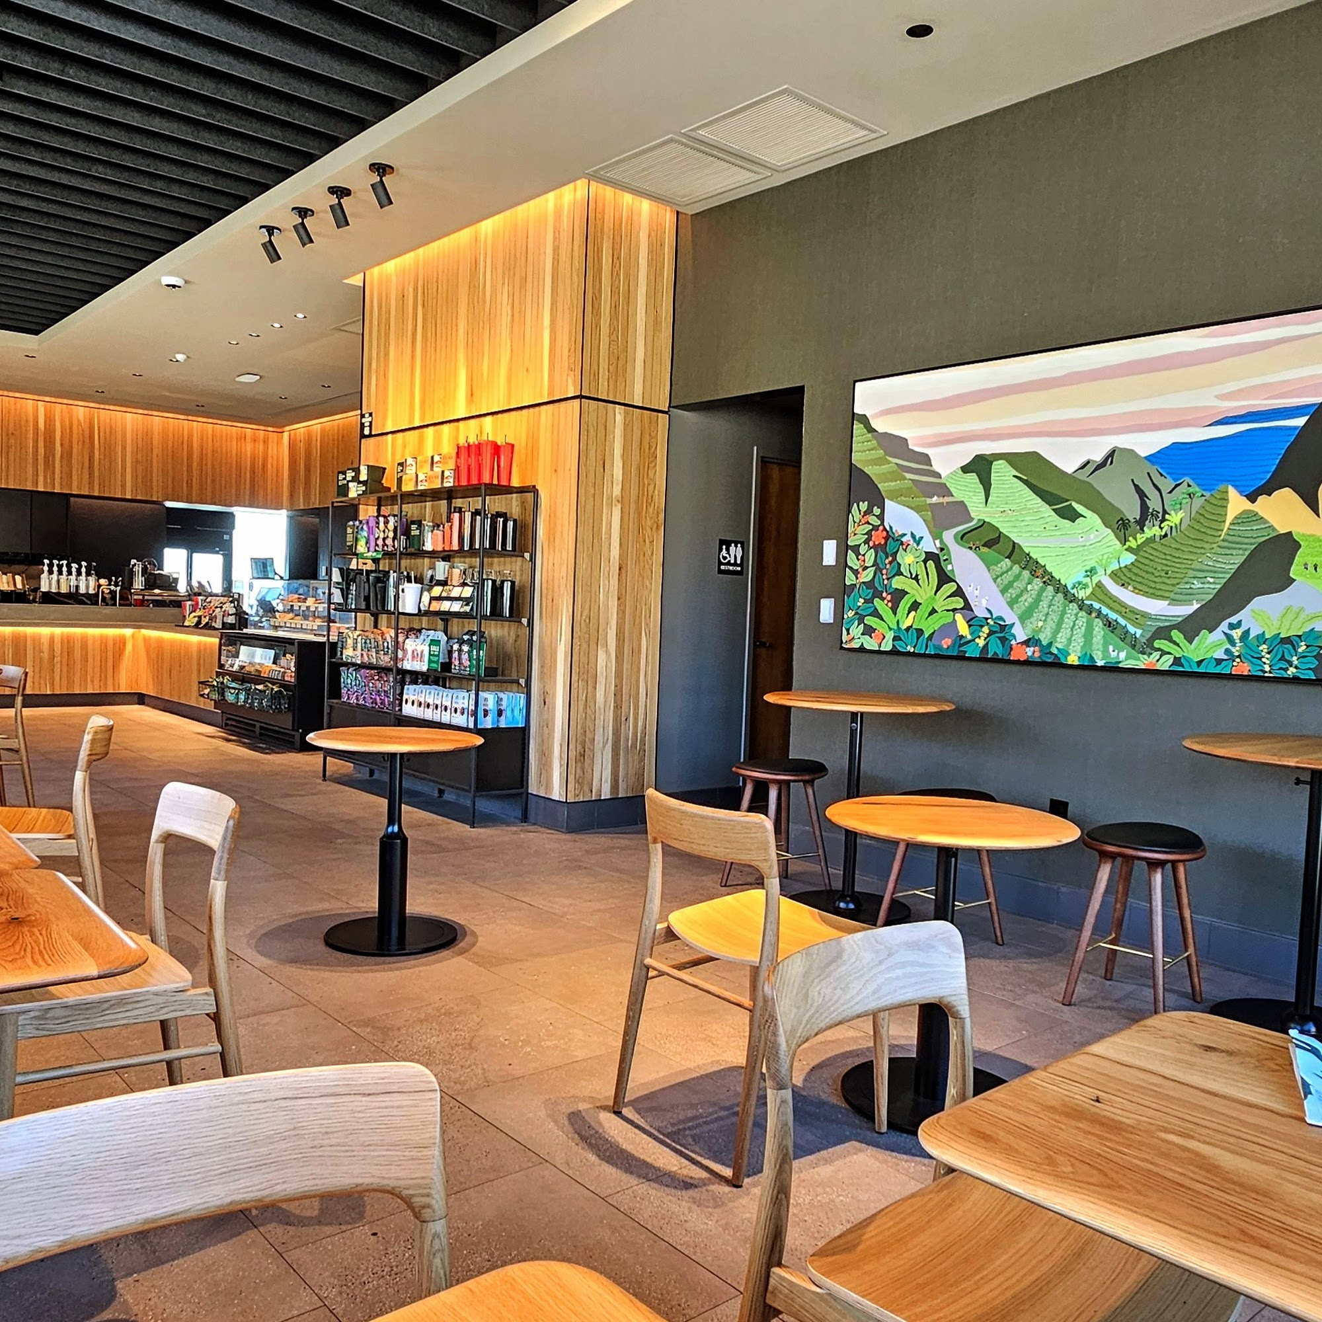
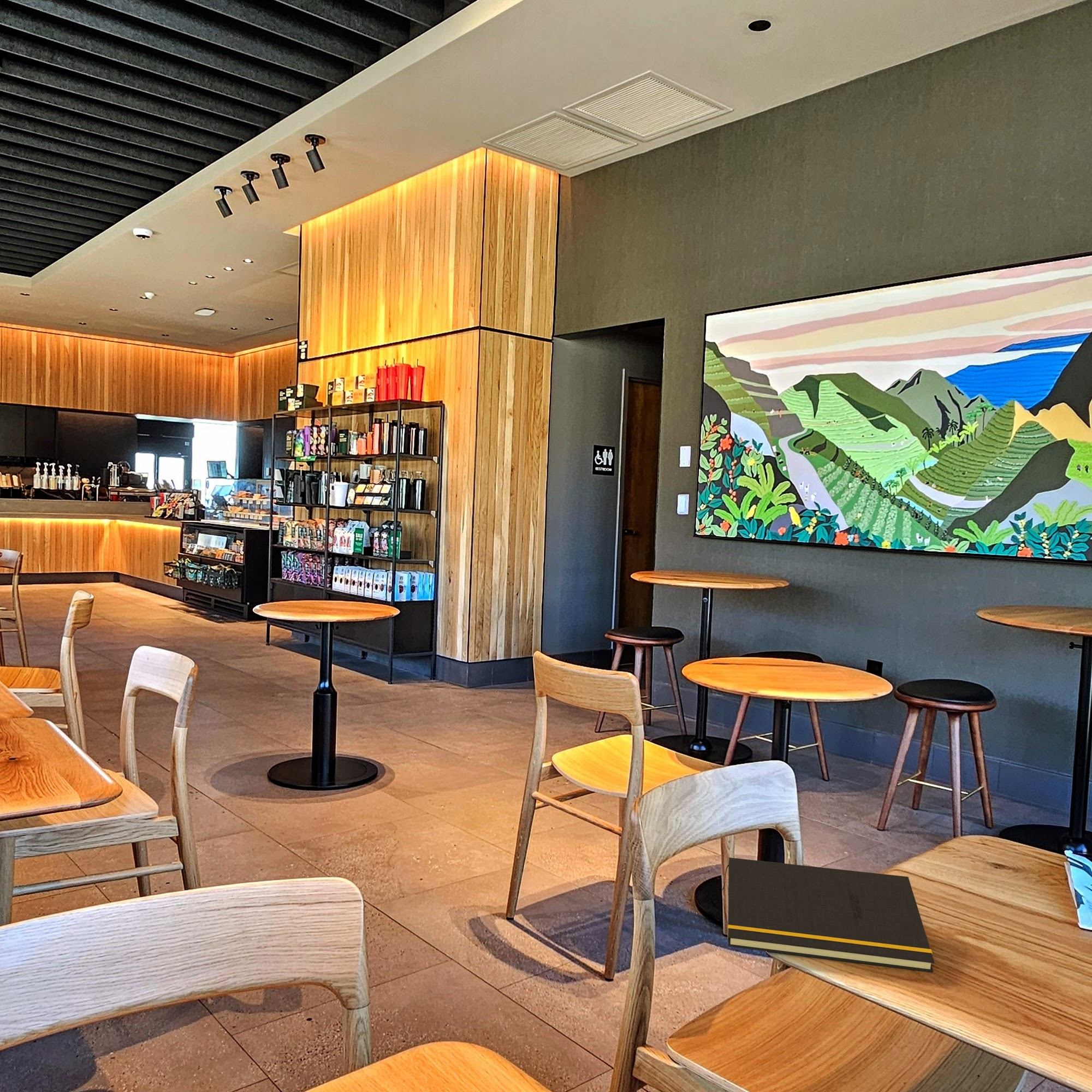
+ notepad (822, 910)
